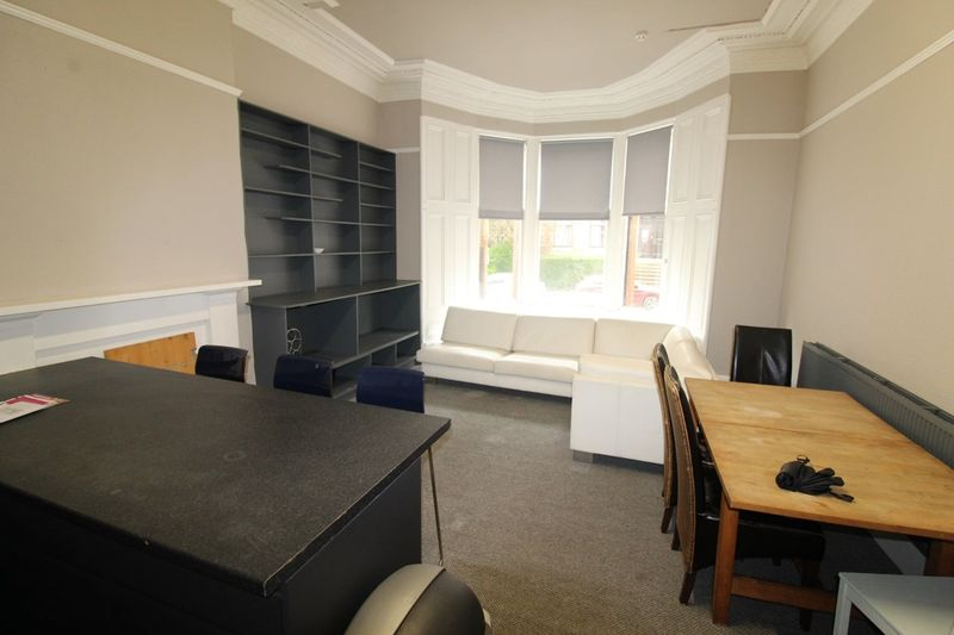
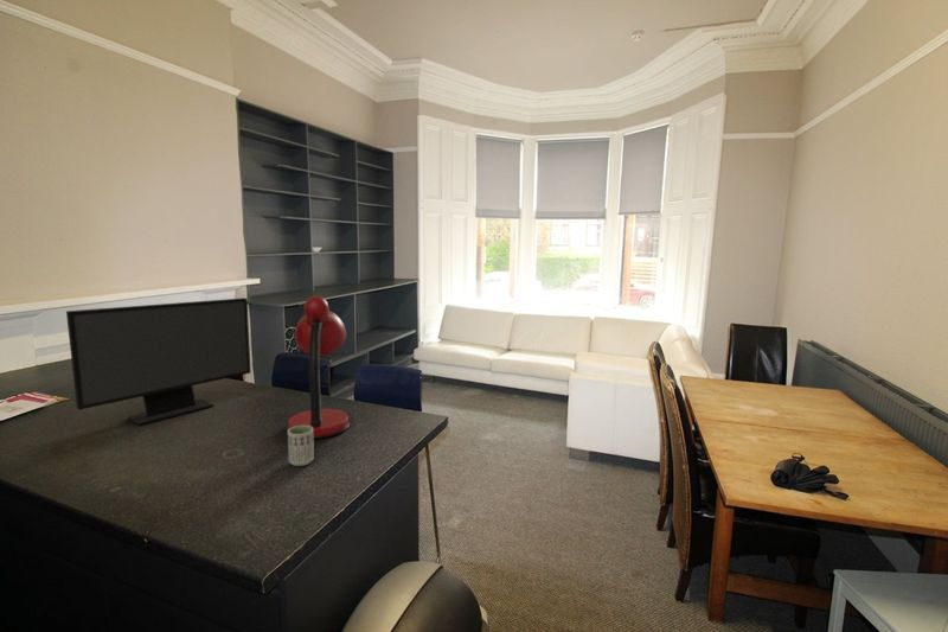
+ computer monitor (168, 358)
+ desk lamp (318, 359)
+ cup (301, 445)
